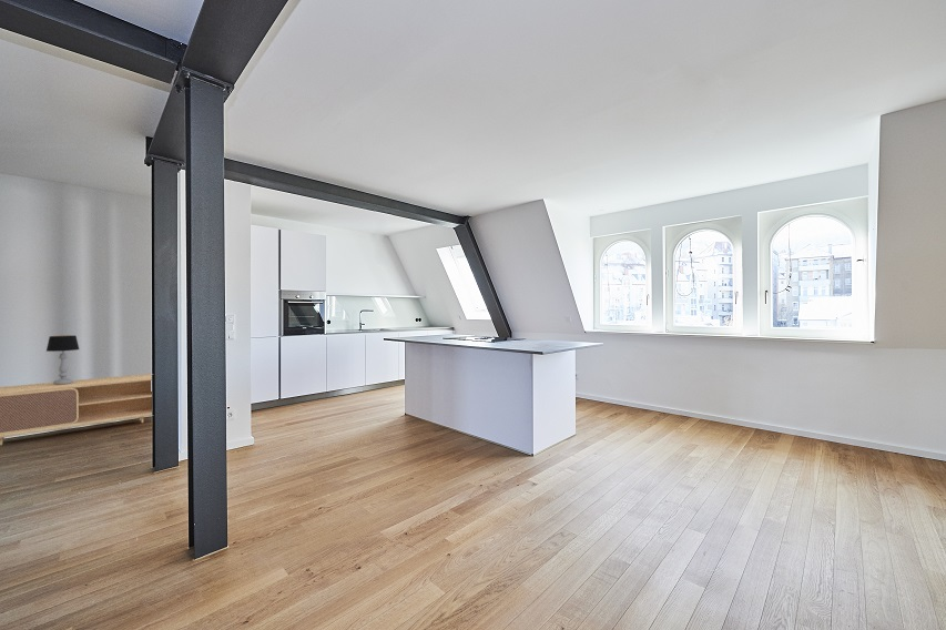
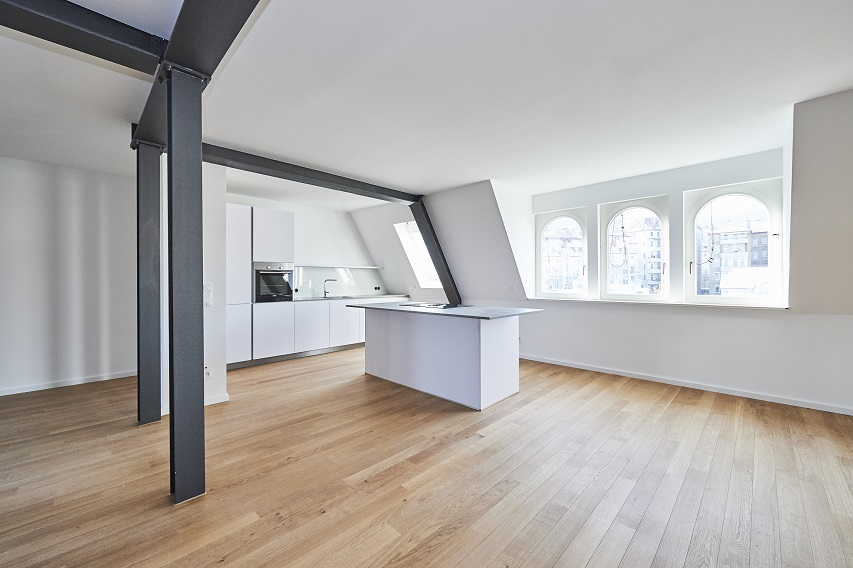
- tv stand (77, 406)
- table lamp (63, 359)
